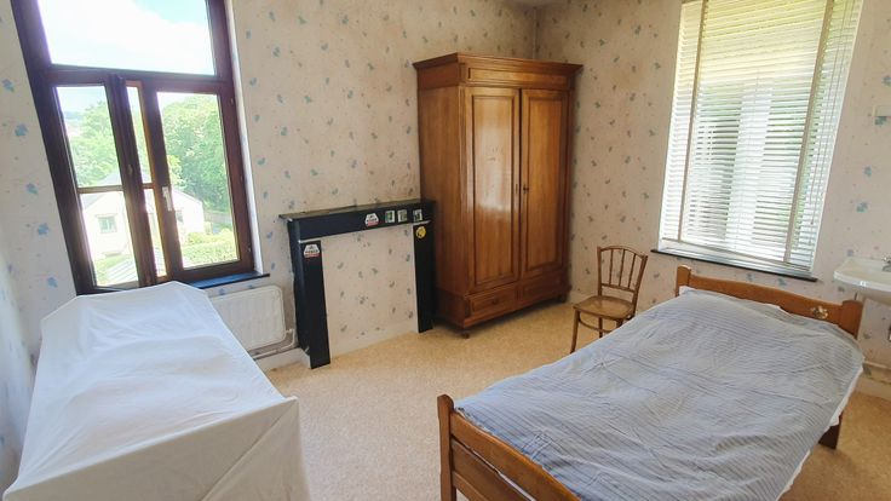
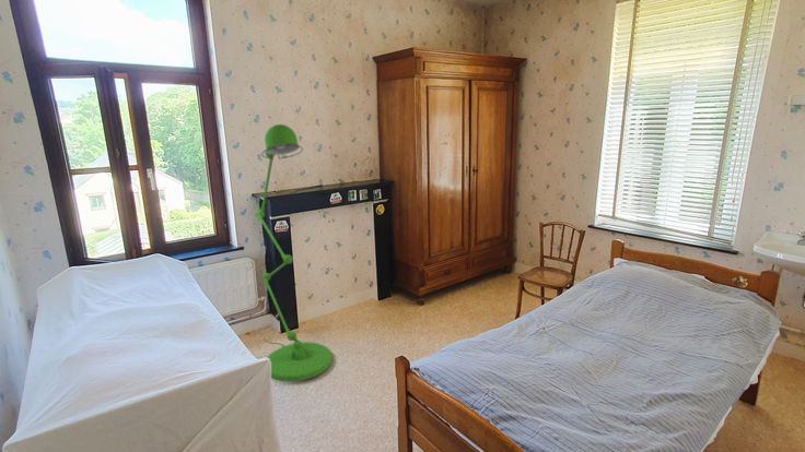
+ floor lamp (279, 247)
